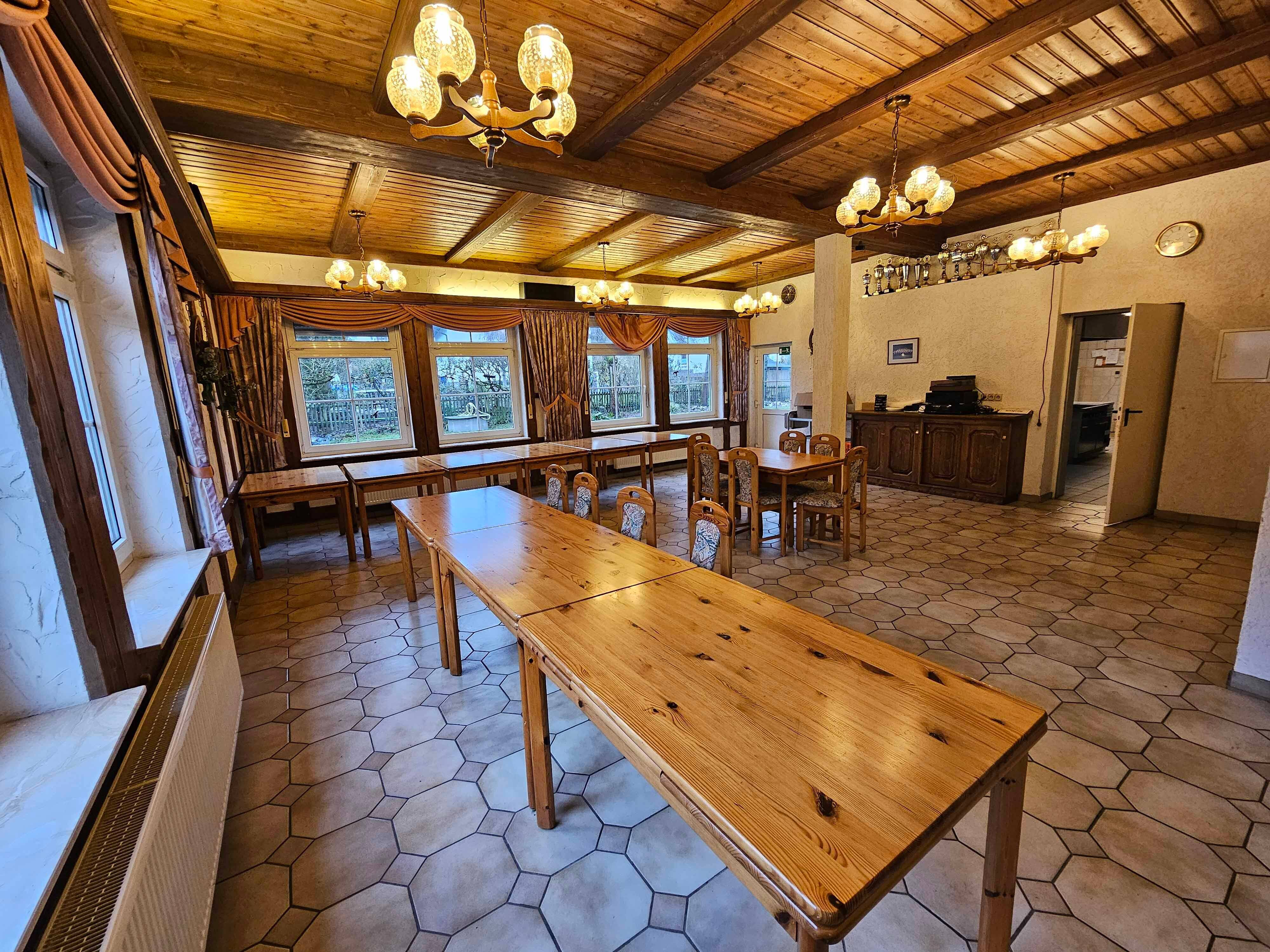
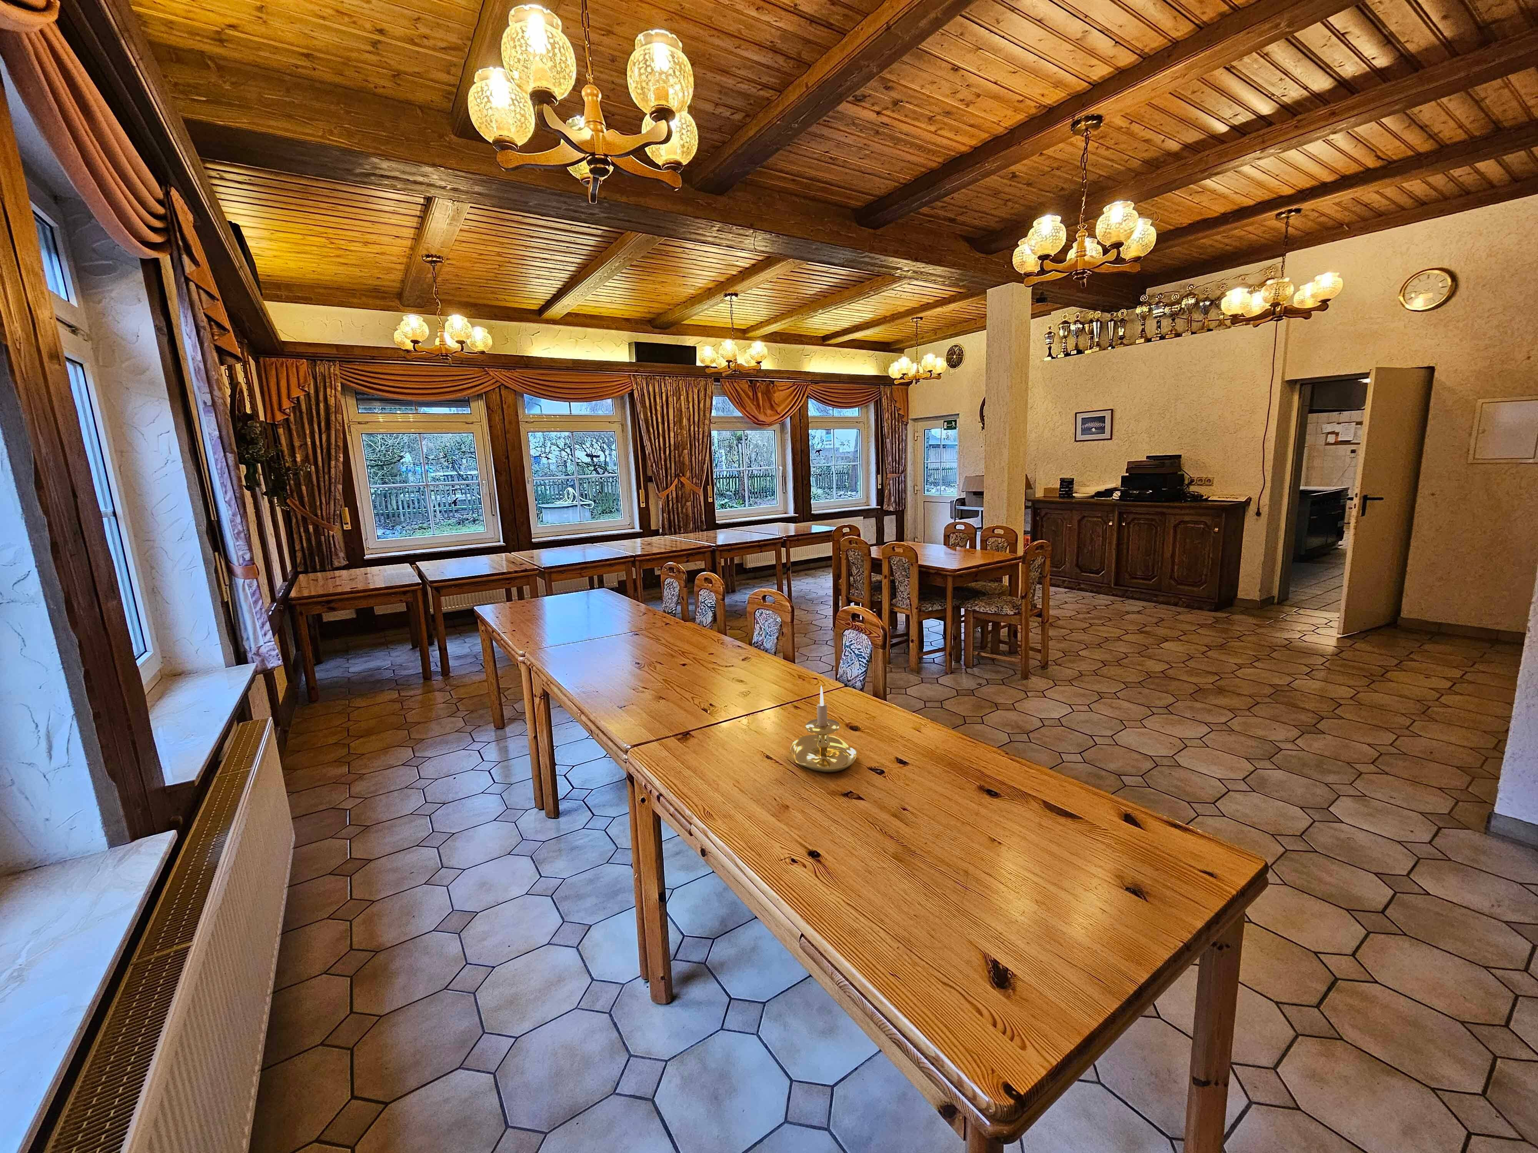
+ candle holder (826, 724)
